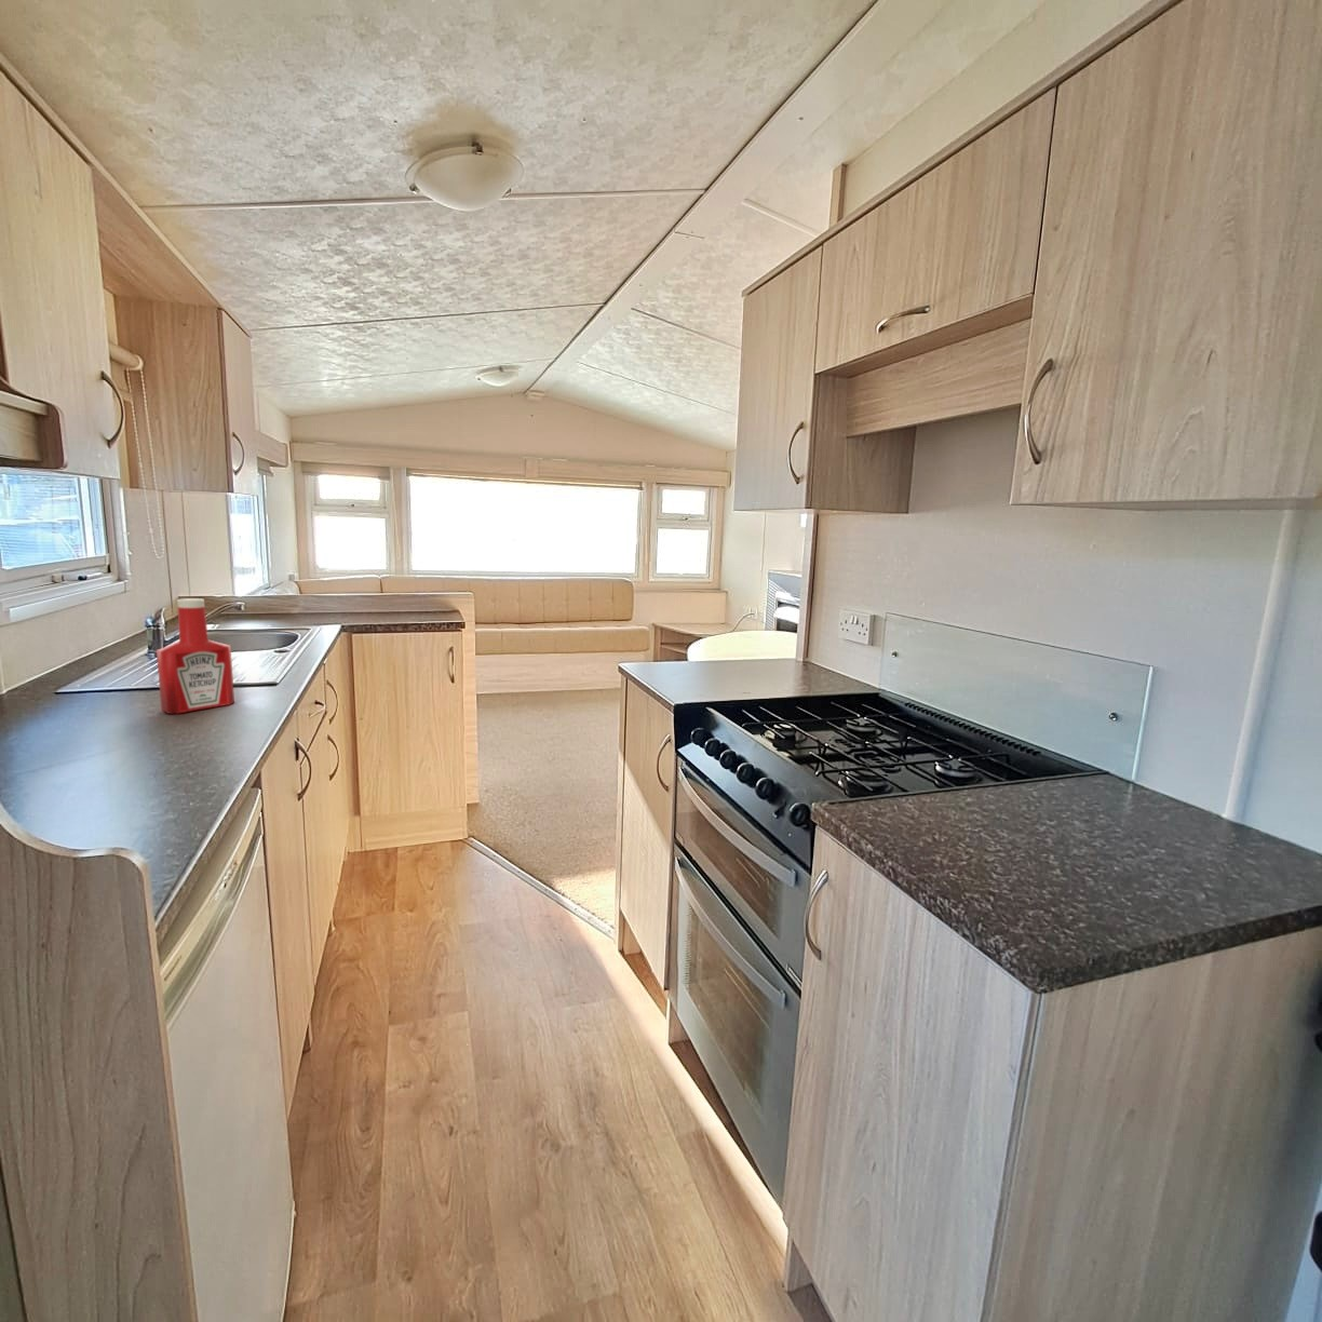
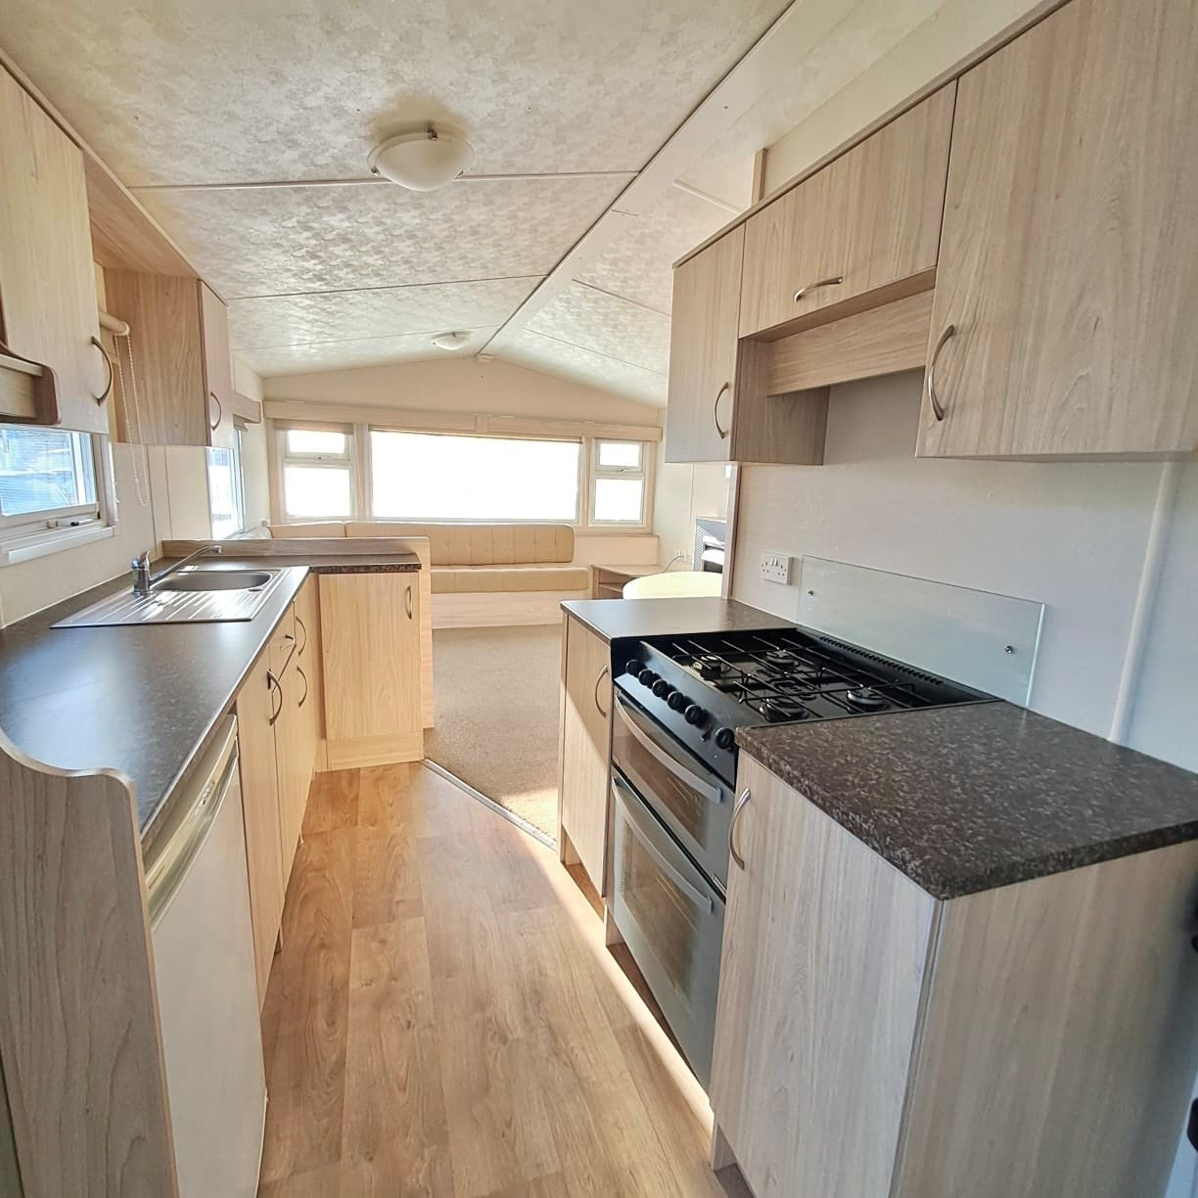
- soap bottle (195, 654)
